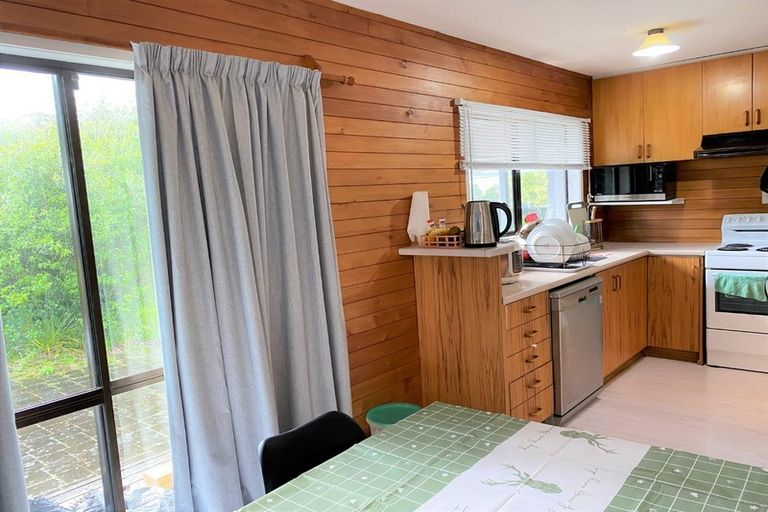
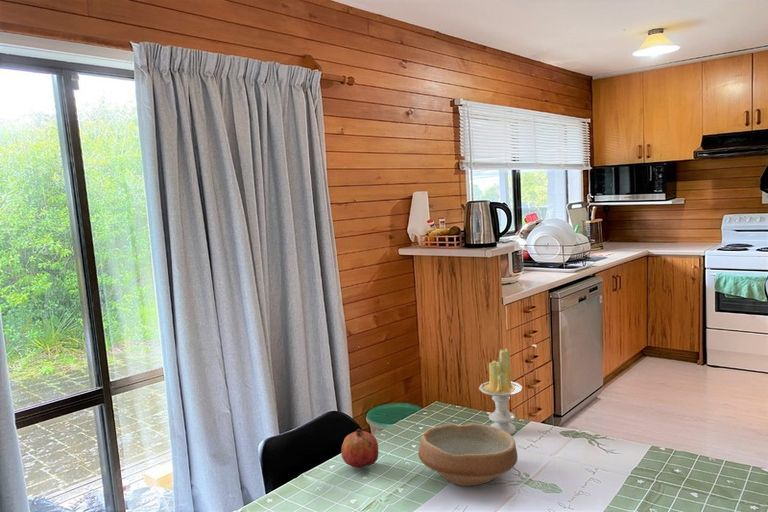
+ bowl (467, 453)
+ fruit (360, 448)
+ candle (500, 390)
